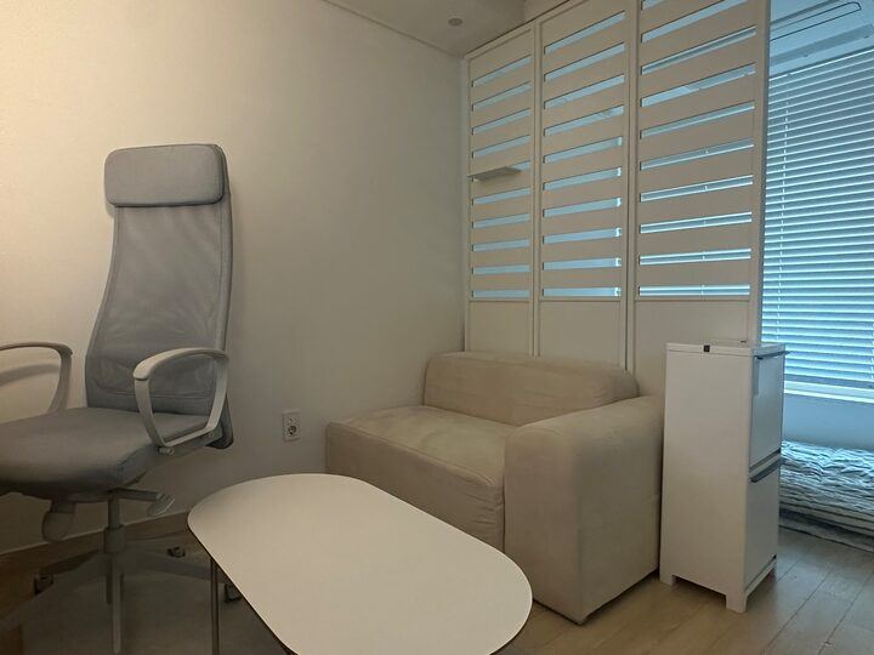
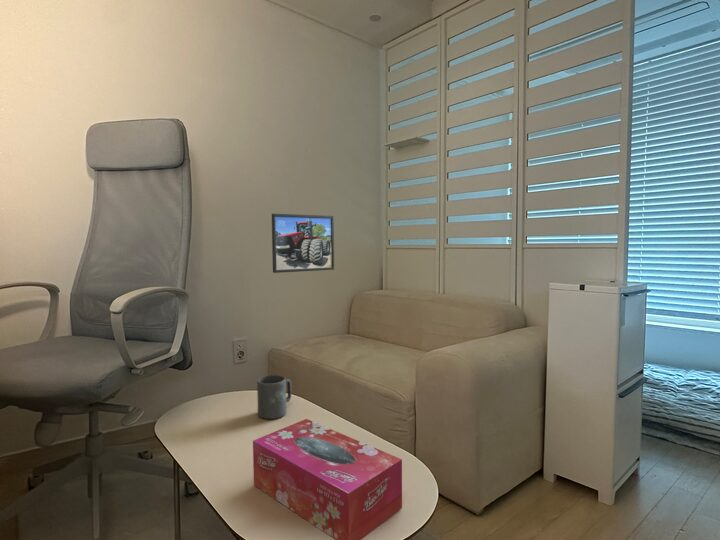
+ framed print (304, 243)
+ mug (276, 395)
+ tissue box (324, 472)
